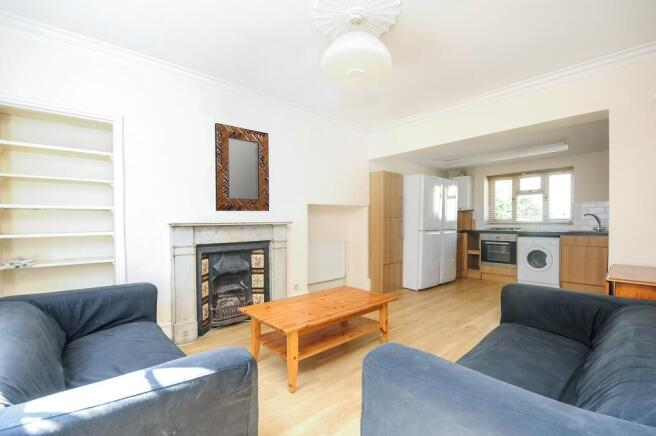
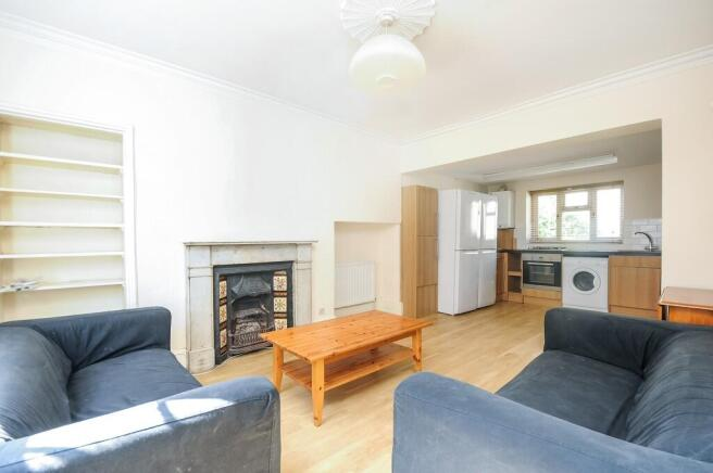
- home mirror (243, 169)
